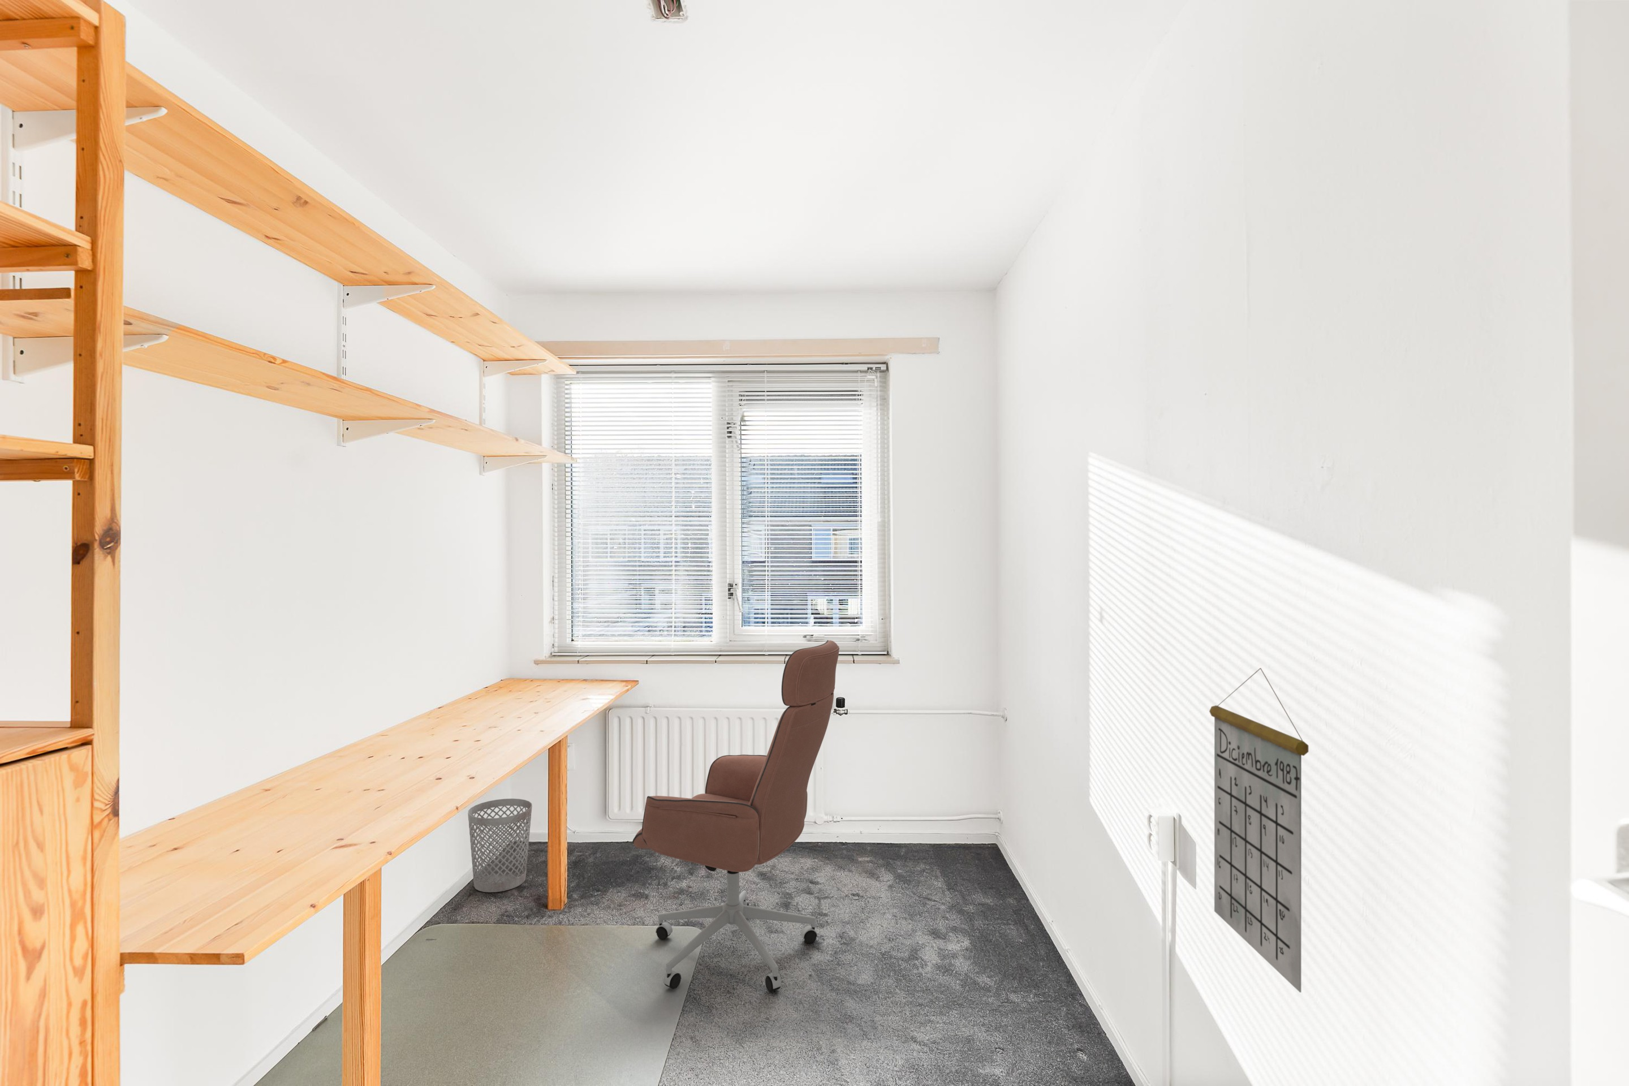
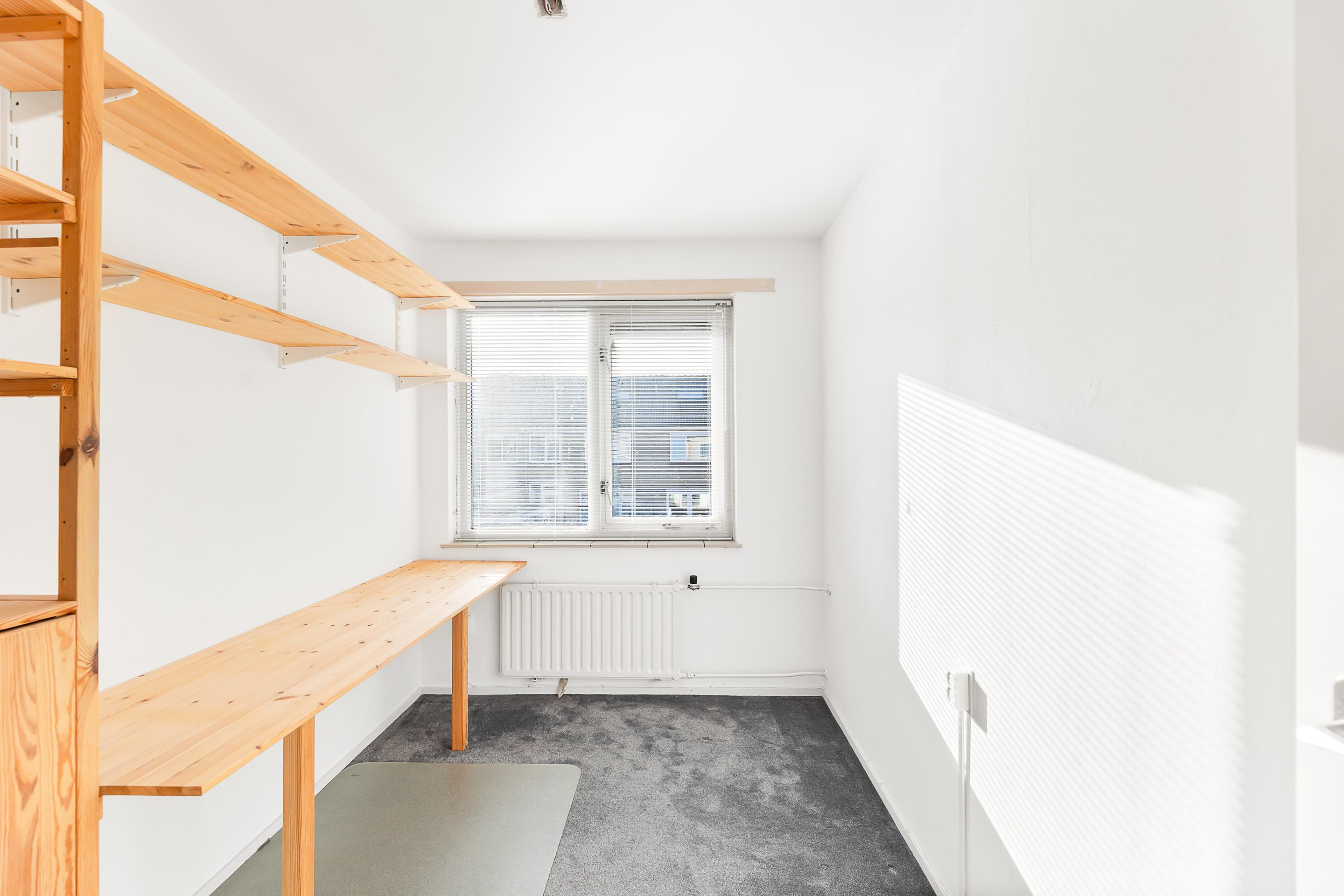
- office chair (742, 798)
- wastebasket (501, 845)
- calendar (1254, 807)
